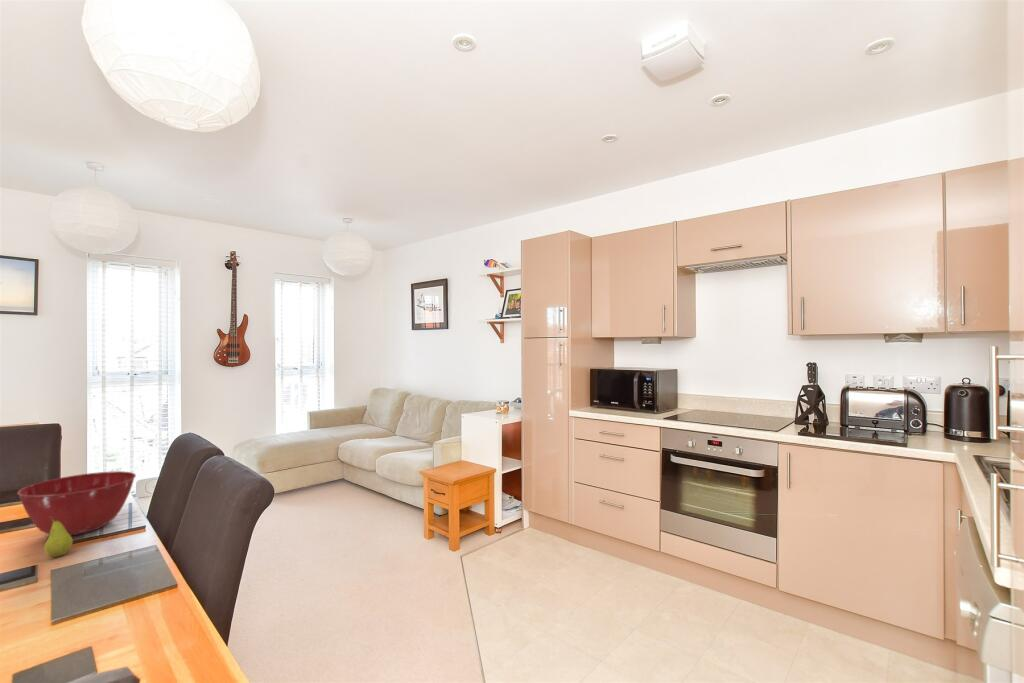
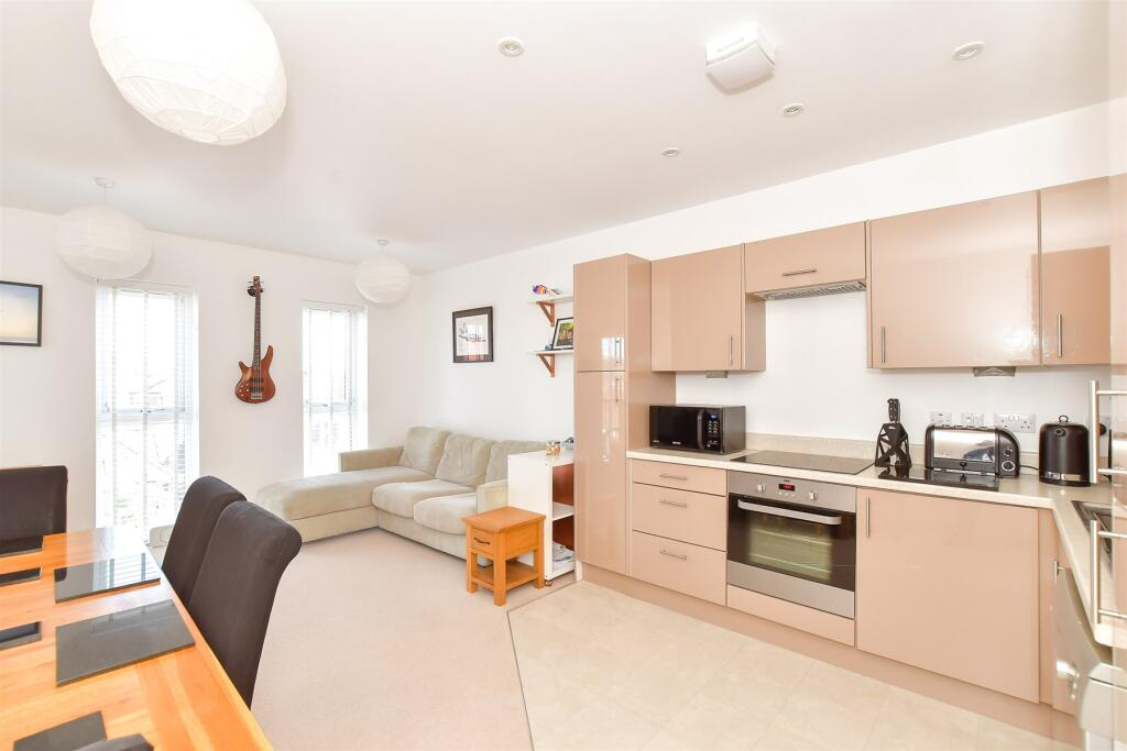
- mixing bowl (80, 504)
- fruit (58, 535)
